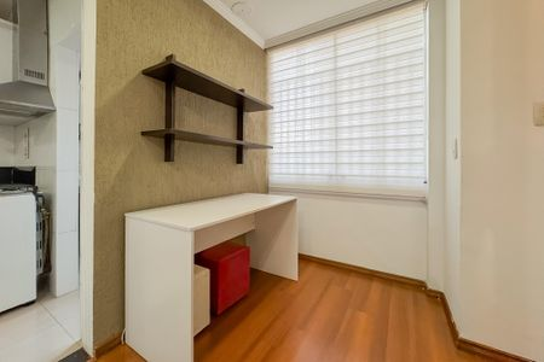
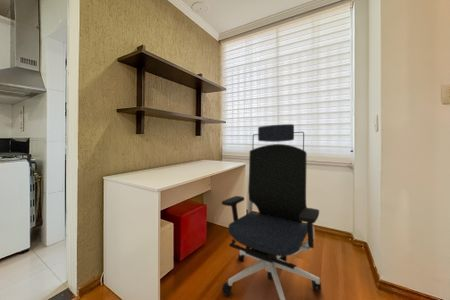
+ office chair (271, 201)
